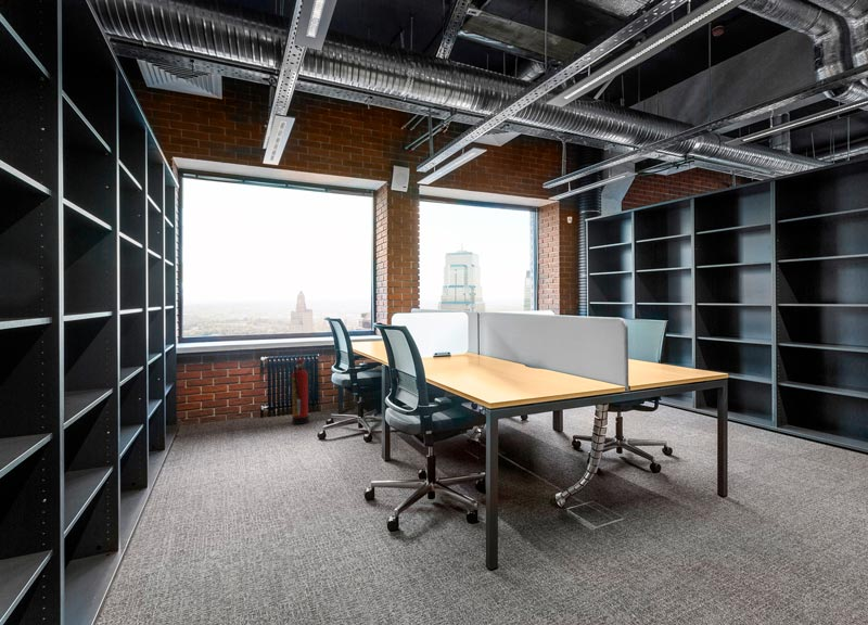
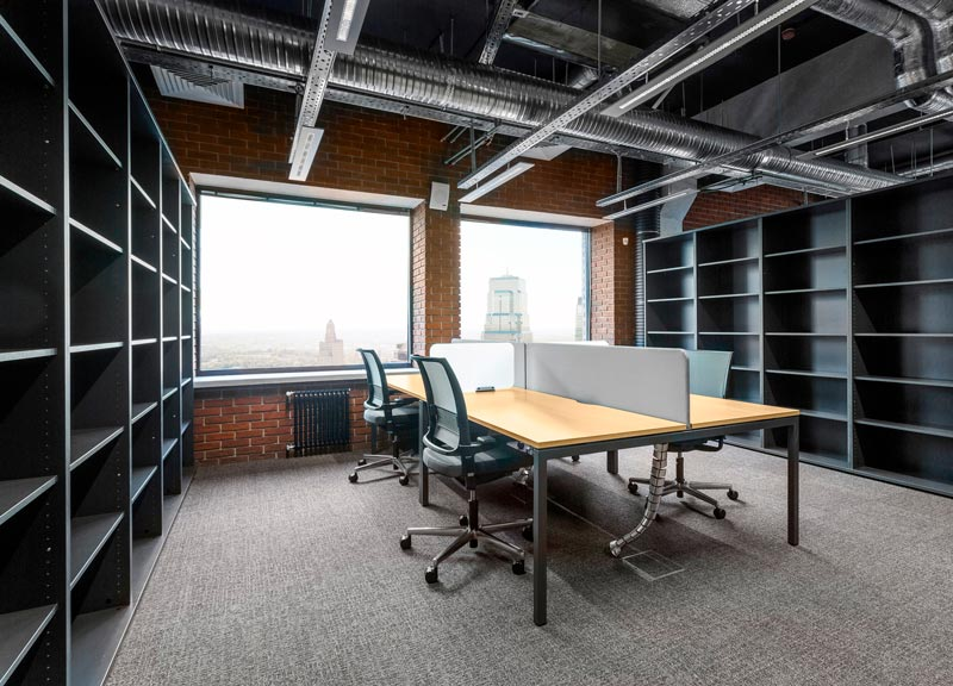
- fire extinguisher (299, 390)
